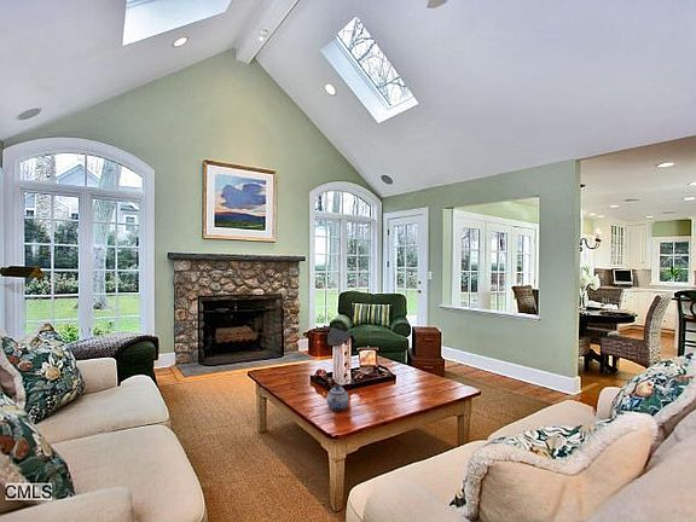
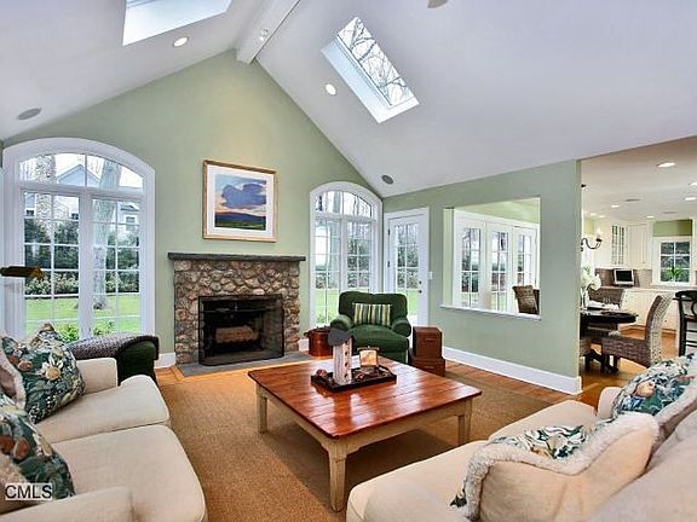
- teapot (337, 396)
